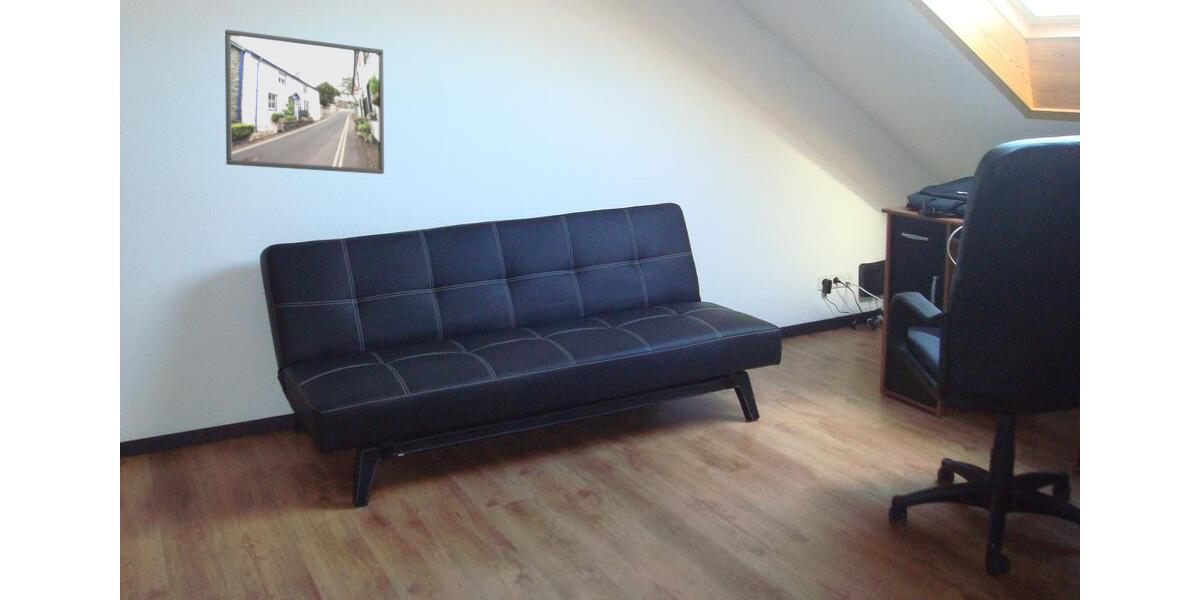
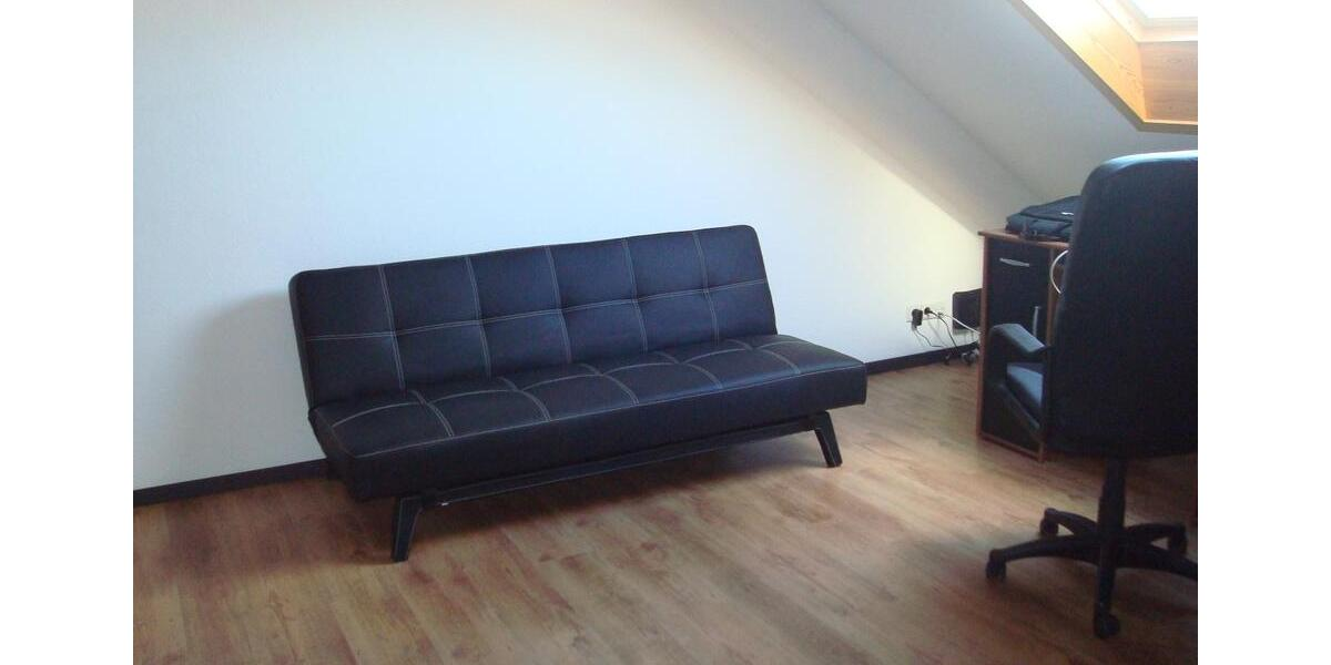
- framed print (307, 104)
